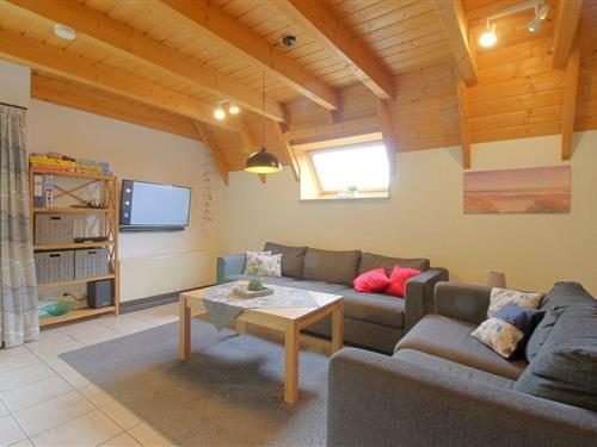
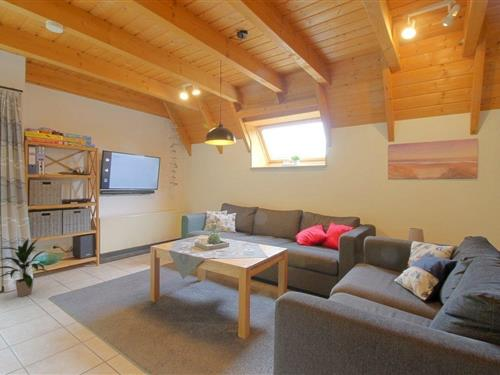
+ indoor plant (23, 267)
